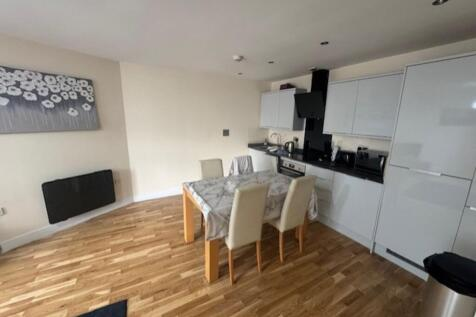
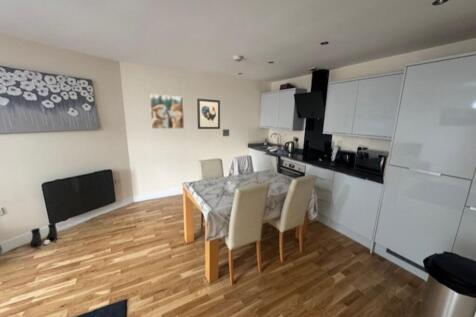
+ boots (40, 234)
+ wall art (209, 114)
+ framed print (167, 112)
